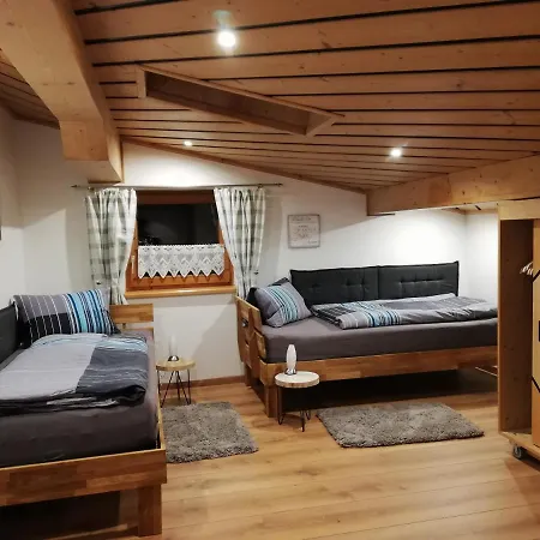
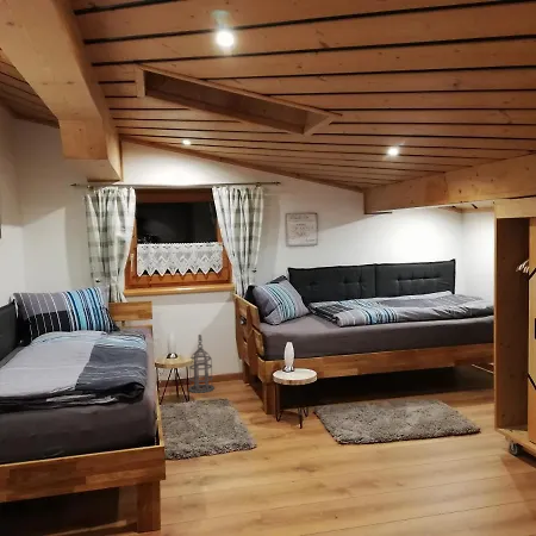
+ lantern (200, 362)
